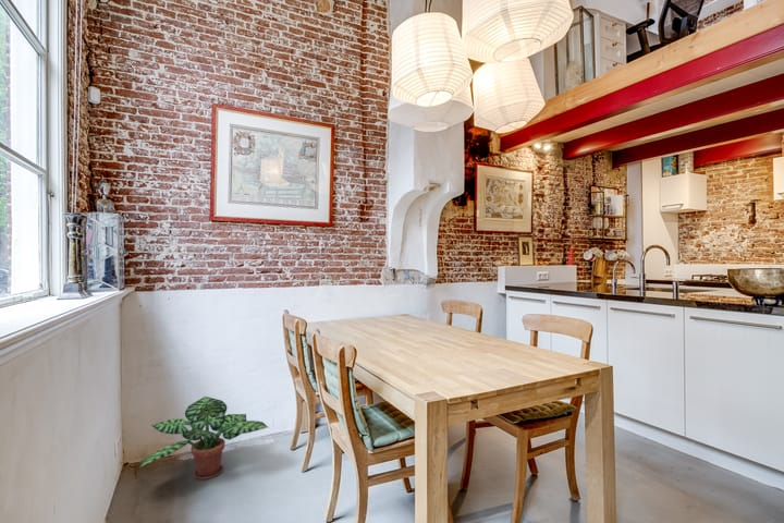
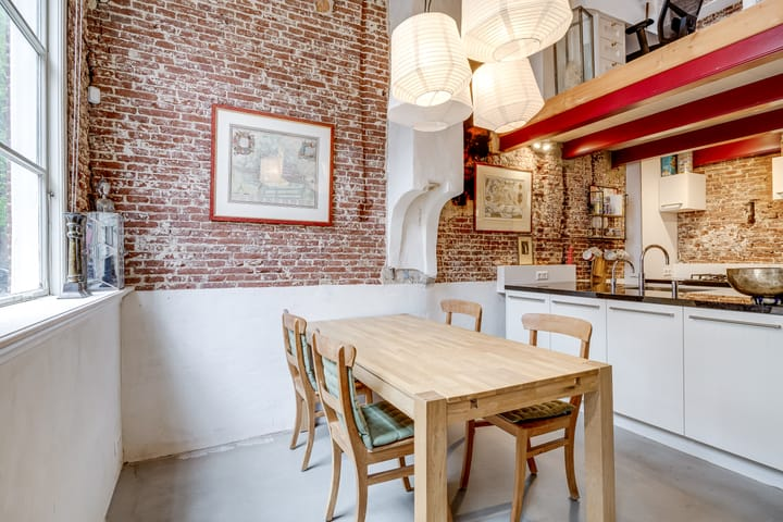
- potted plant (206, 431)
